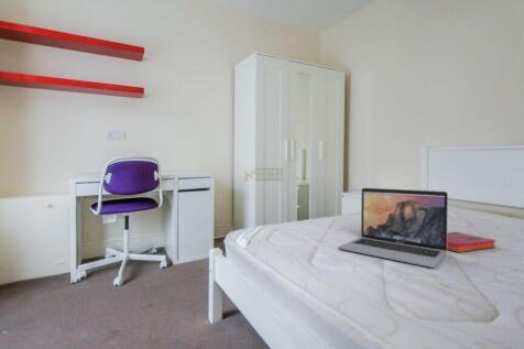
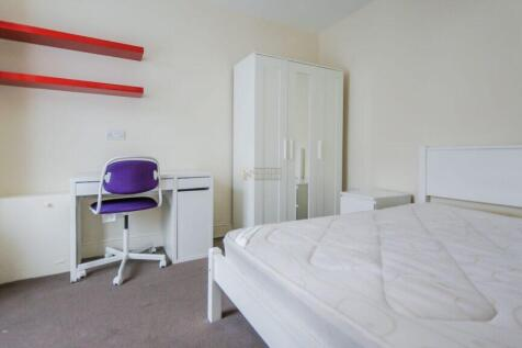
- laptop (391, 221)
- hardback book (457, 241)
